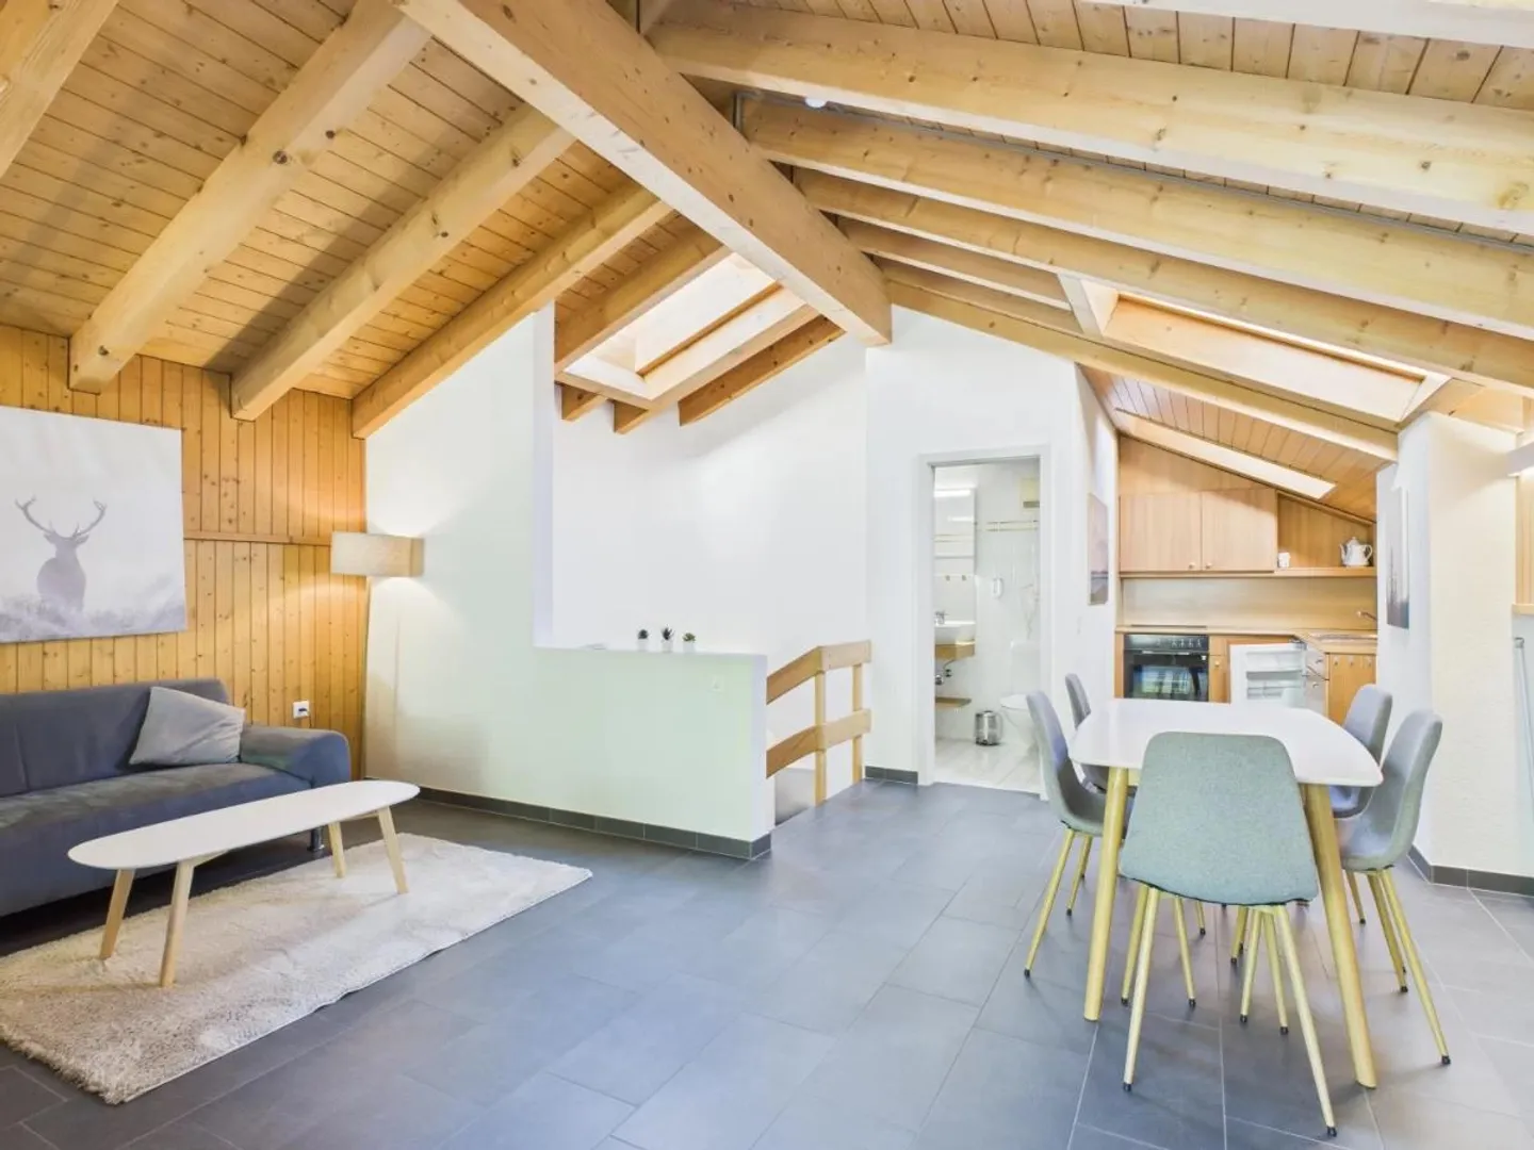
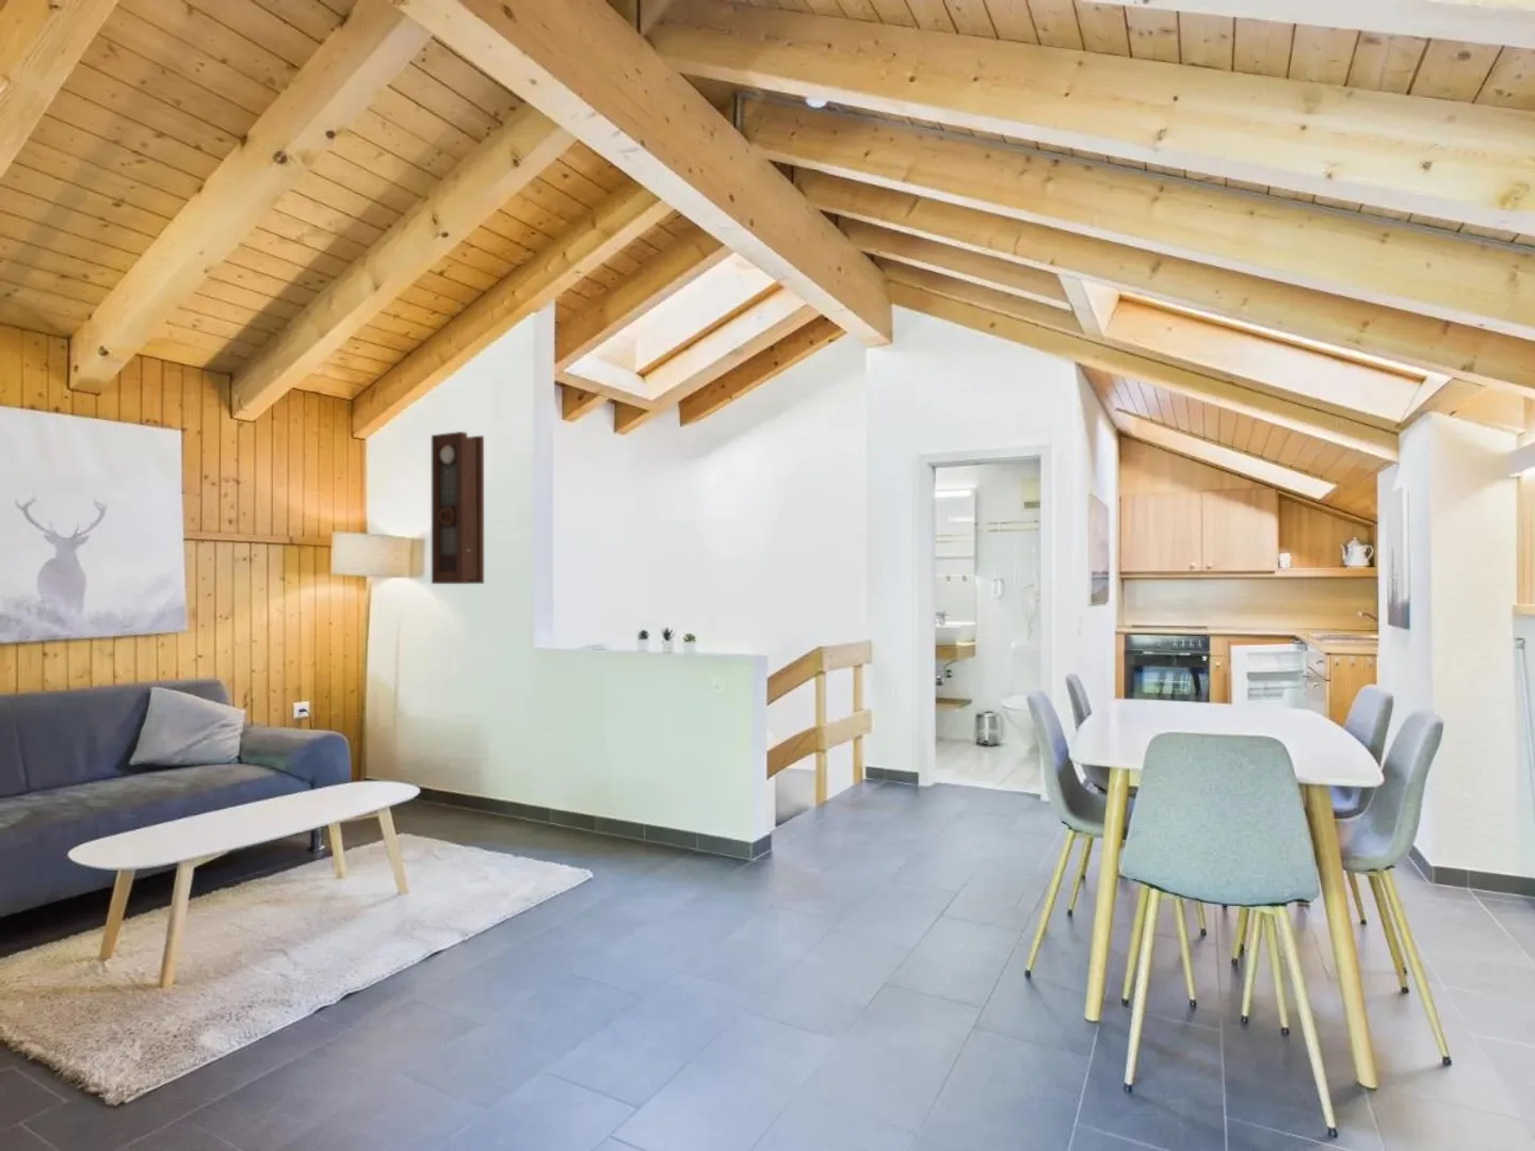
+ pendulum clock (451, 509)
